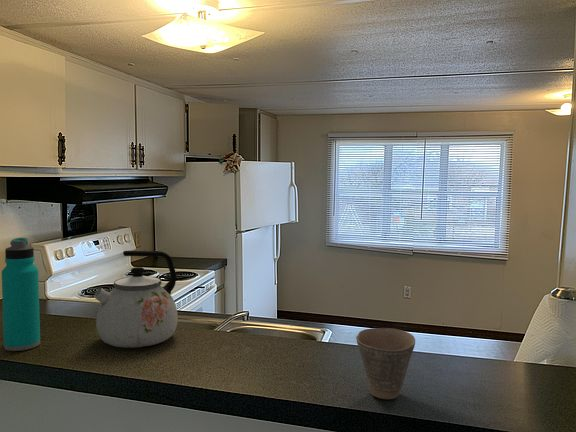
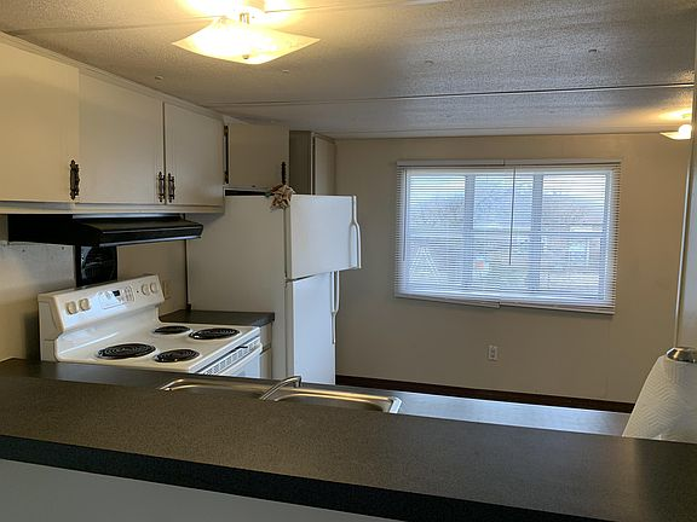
- kettle (137, 295)
- cup (384, 365)
- water bottle (20, 292)
